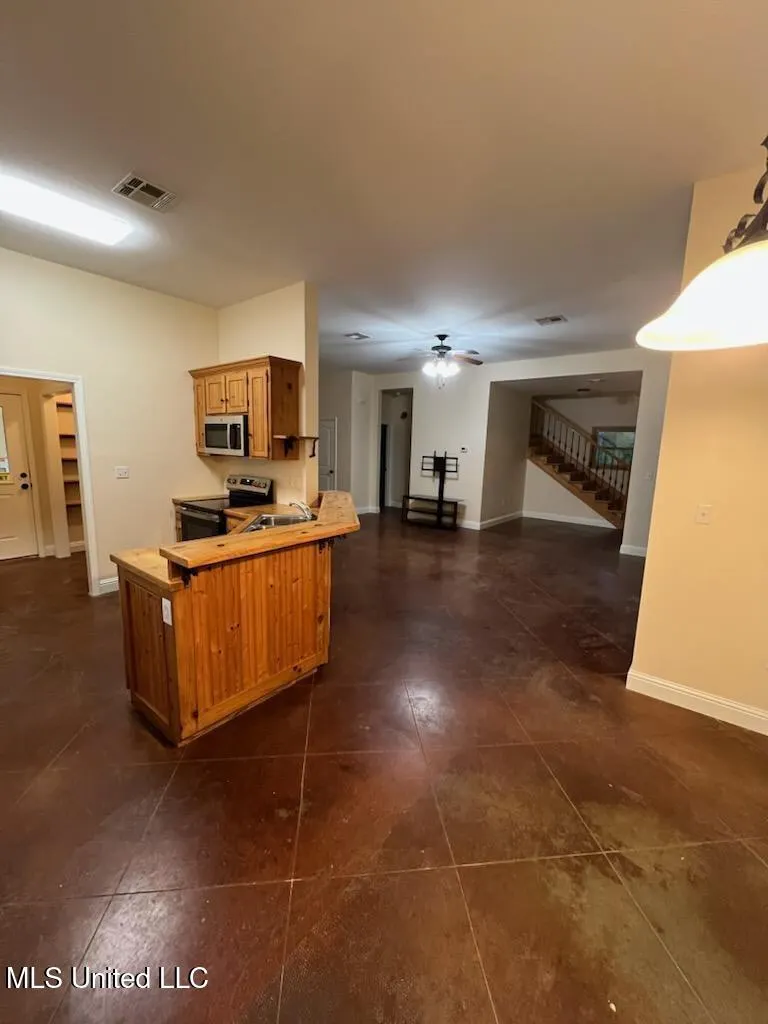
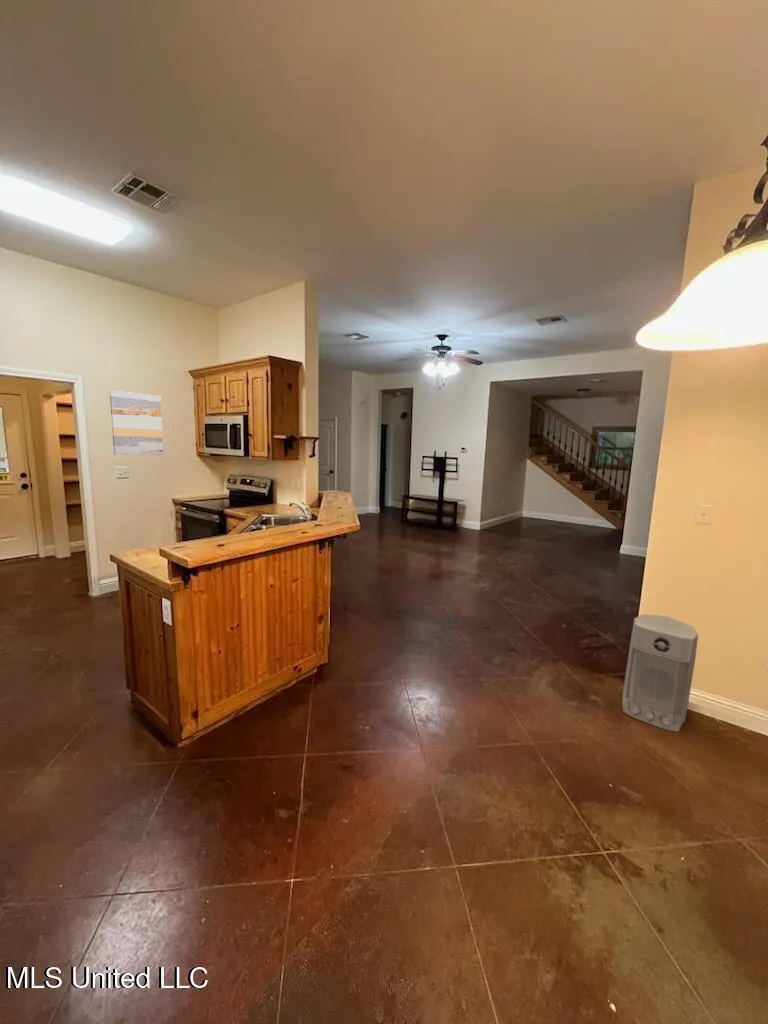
+ air purifier (658, 667)
+ wall art (137, 424)
